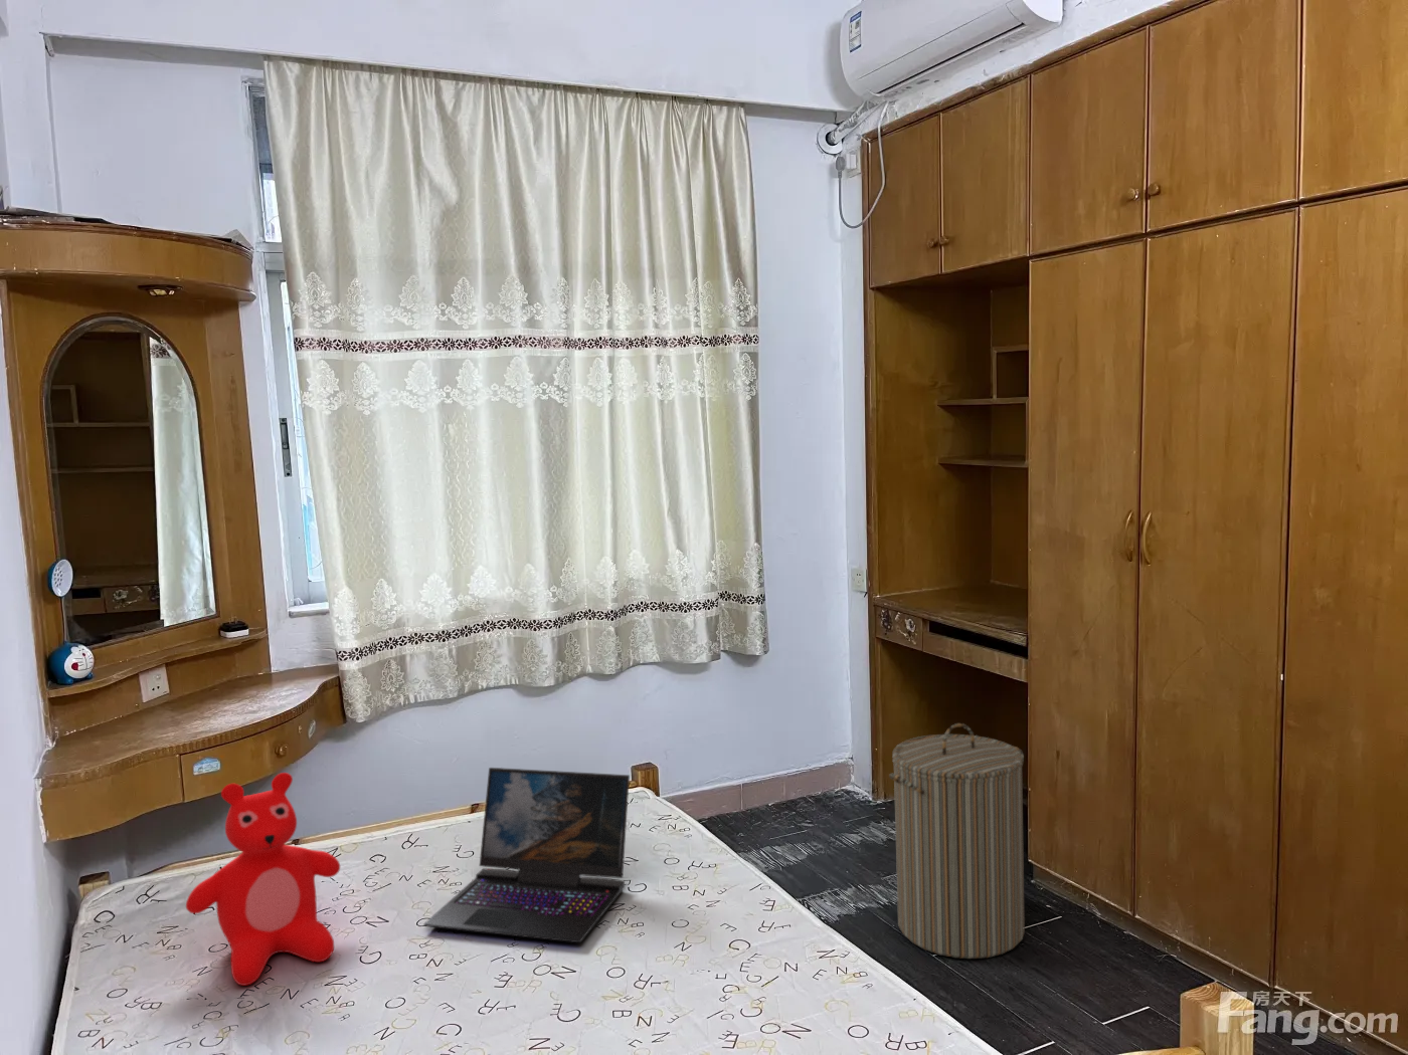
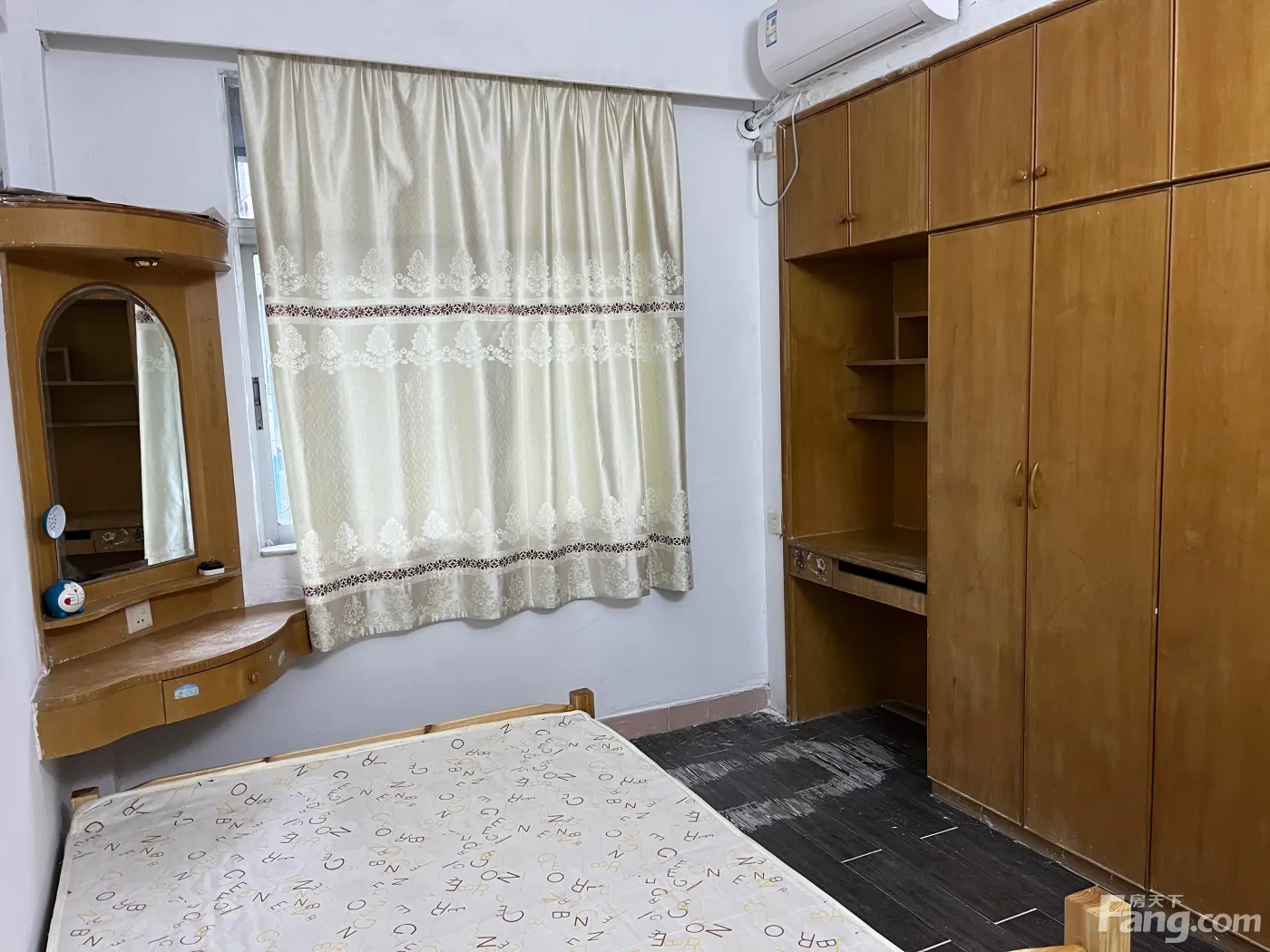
- teddy bear (268, 870)
- laptop (531, 849)
- laundry hamper (958, 826)
